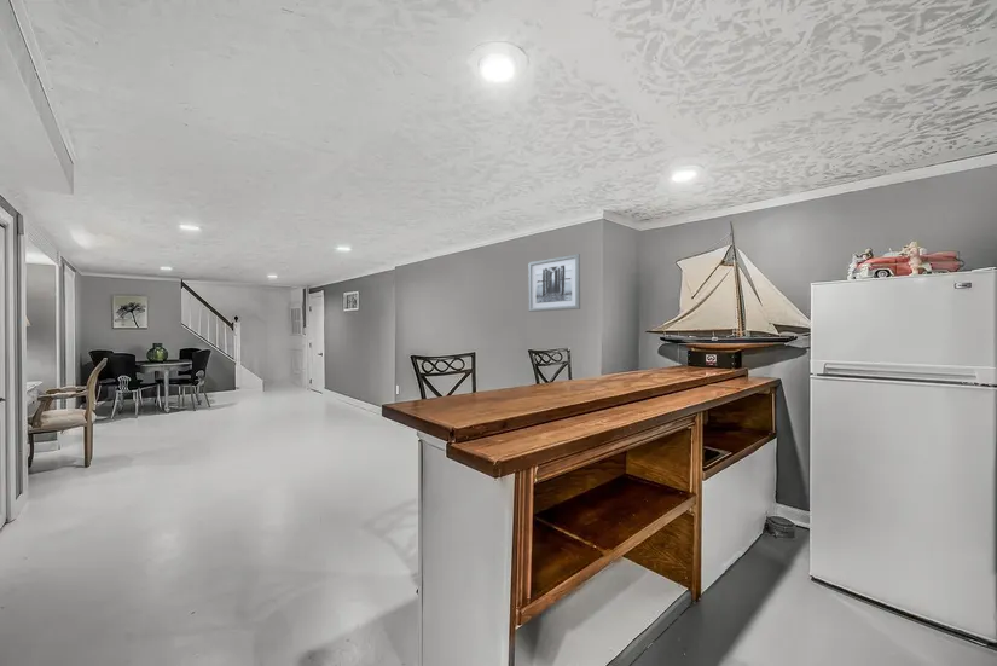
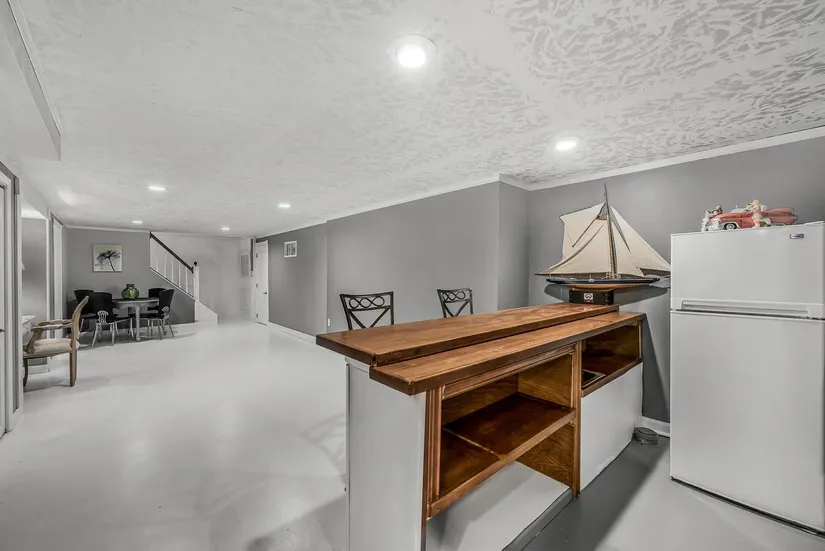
- wall art (552, 284)
